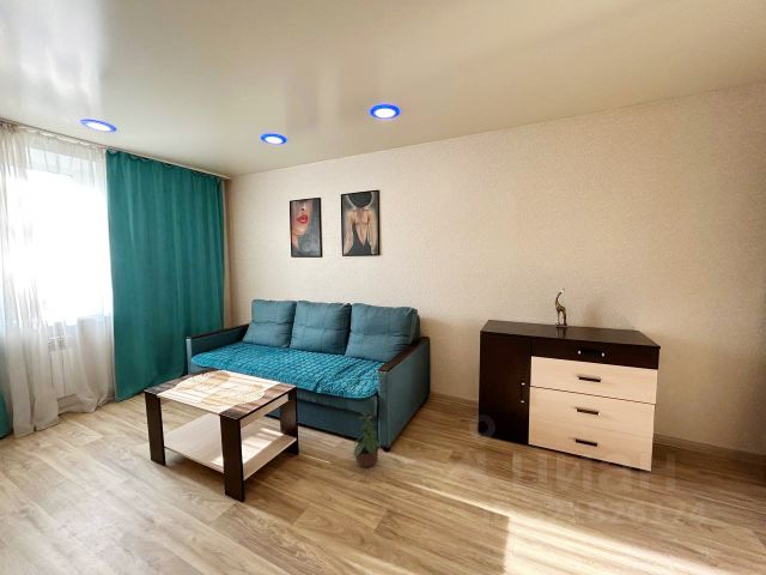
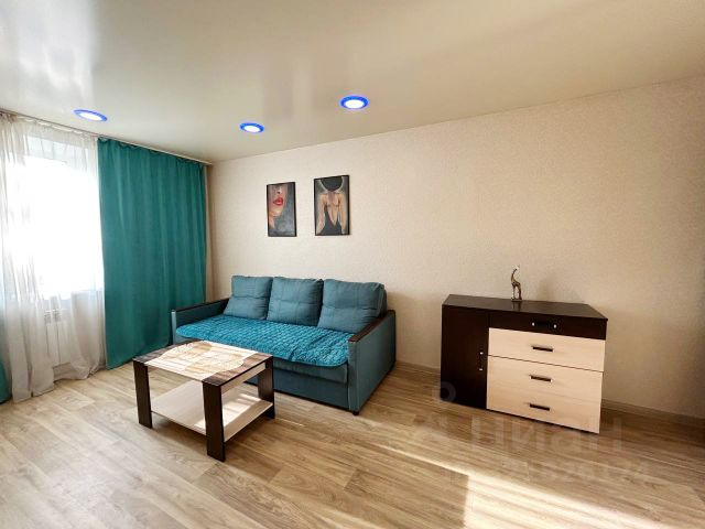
- potted plant (366, 437)
